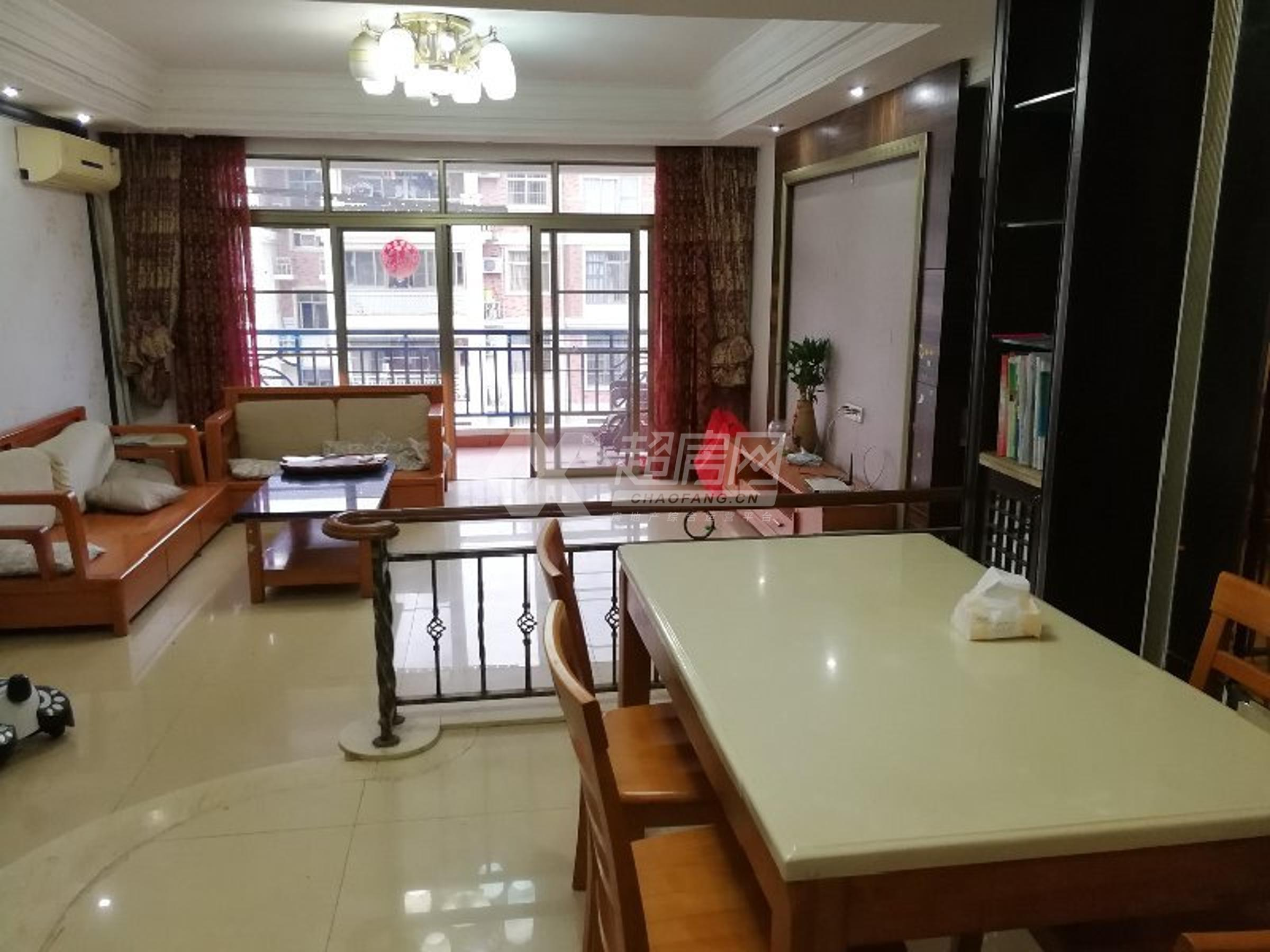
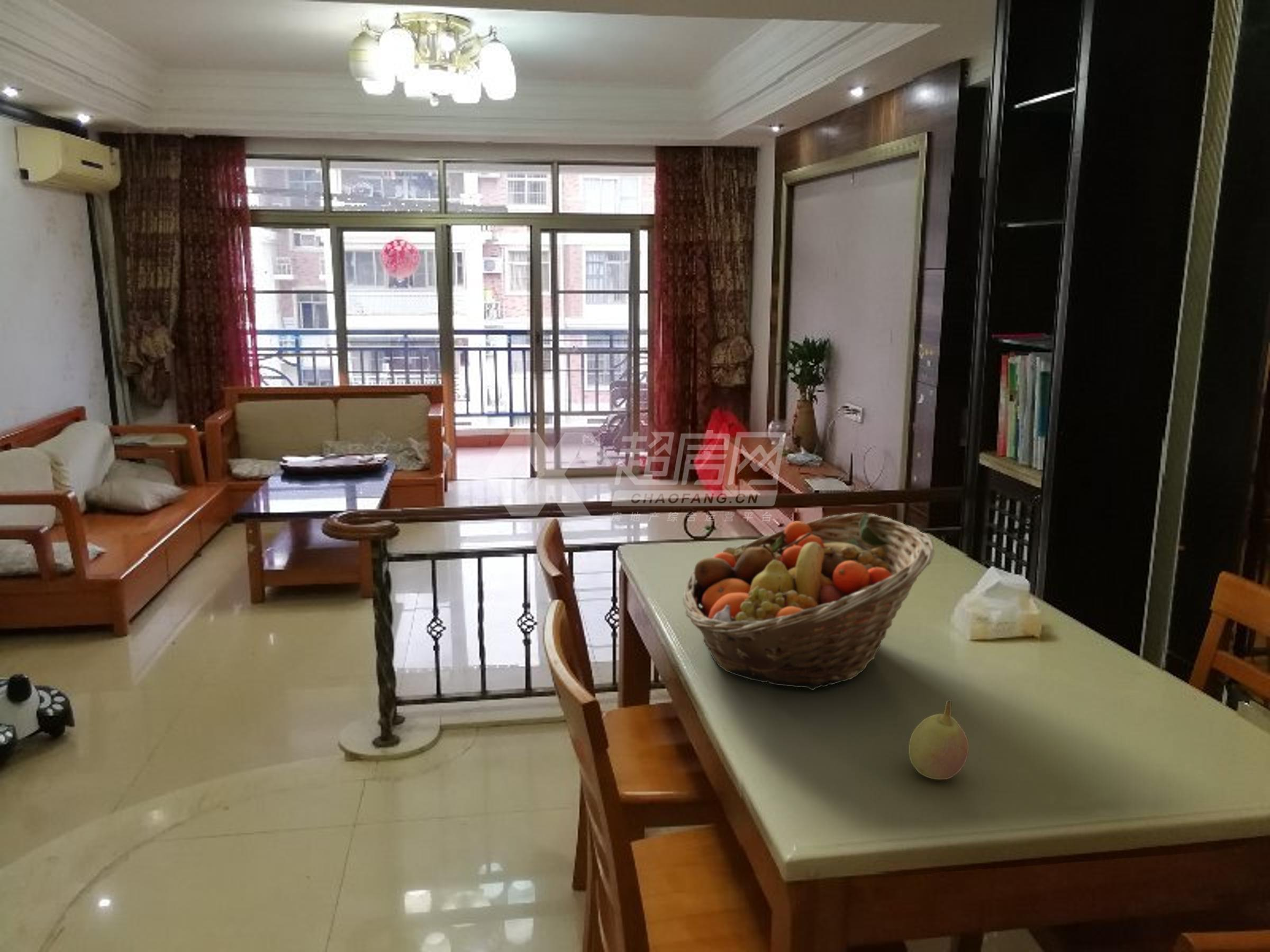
+ fruit (939, 733)
+ fruit basket (802, 589)
